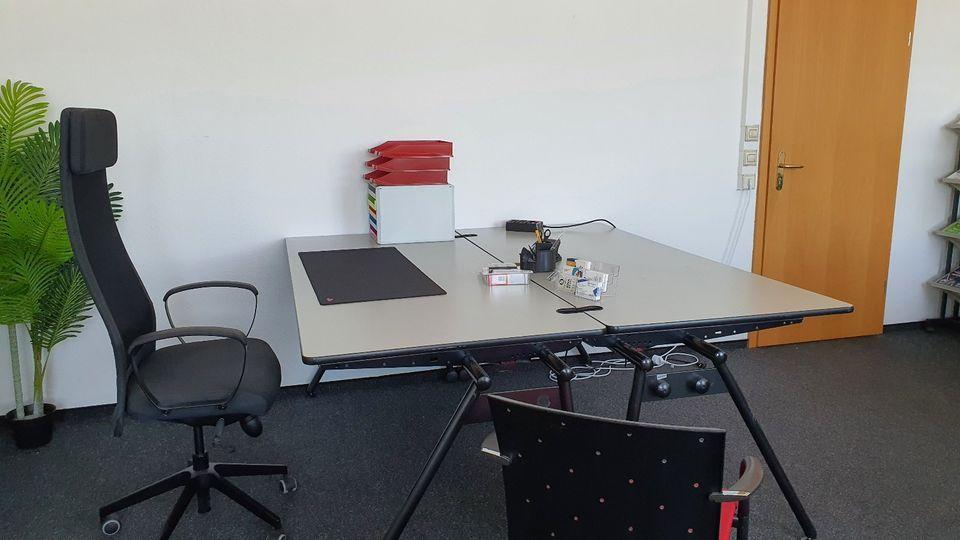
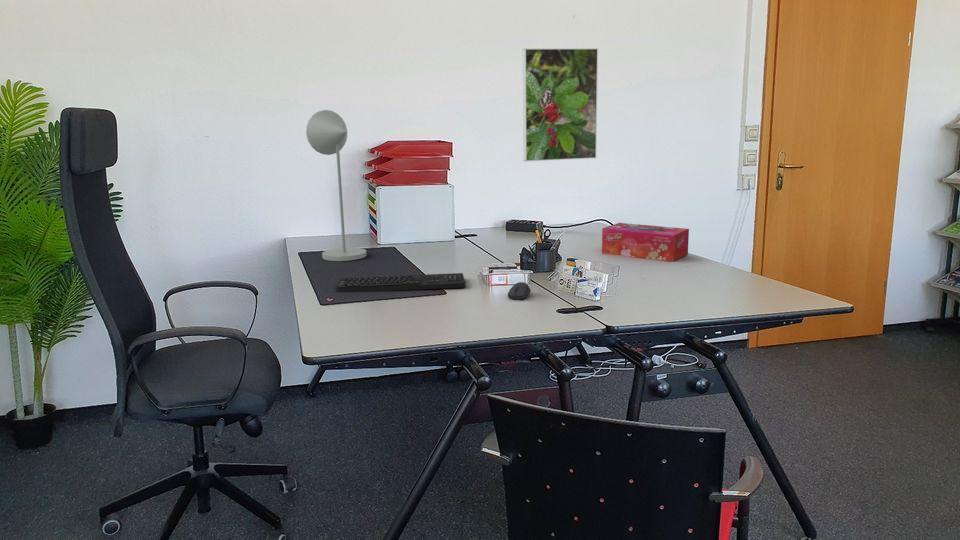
+ tissue box (644, 241)
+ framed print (560, 105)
+ computer mouse (519, 289)
+ keyboard (401, 281)
+ desk lamp (339, 184)
